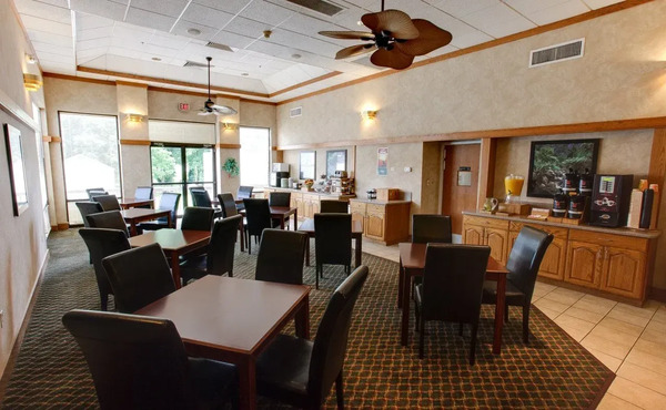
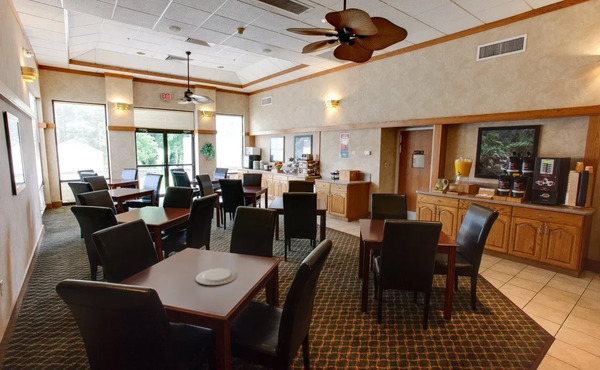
+ chinaware (217, 275)
